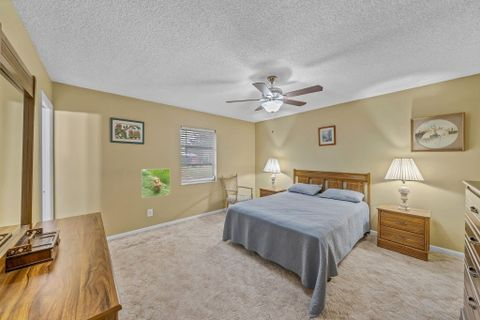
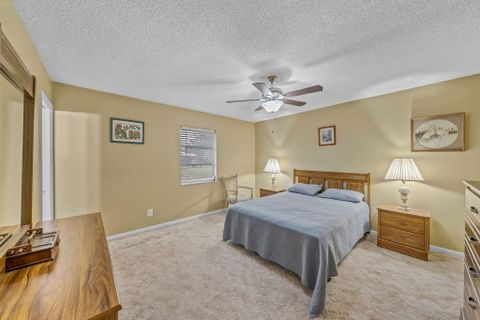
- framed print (156, 182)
